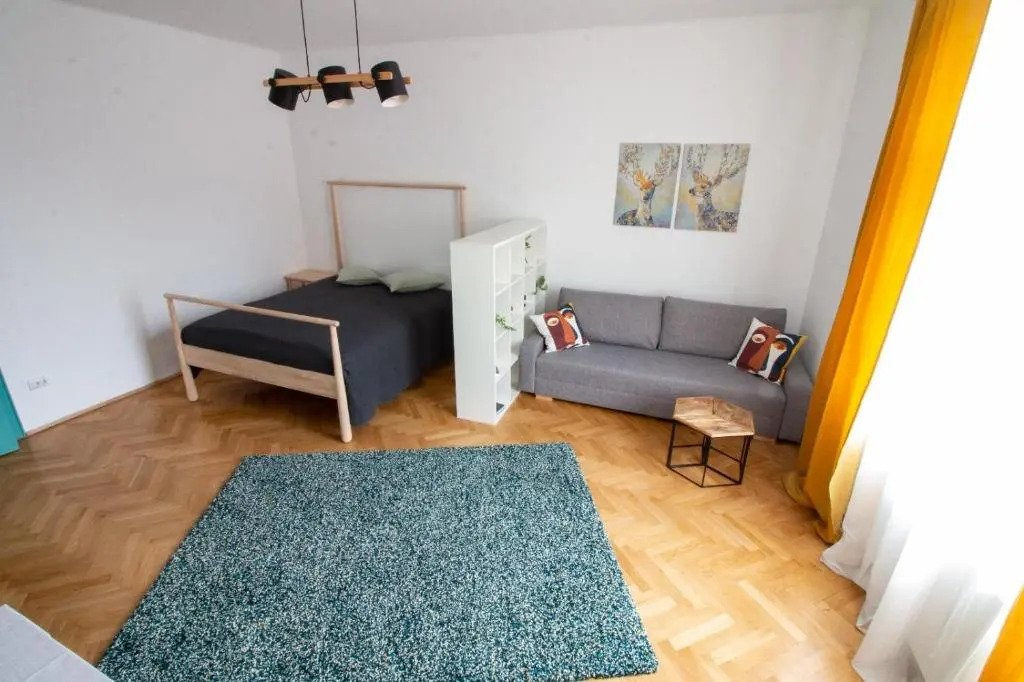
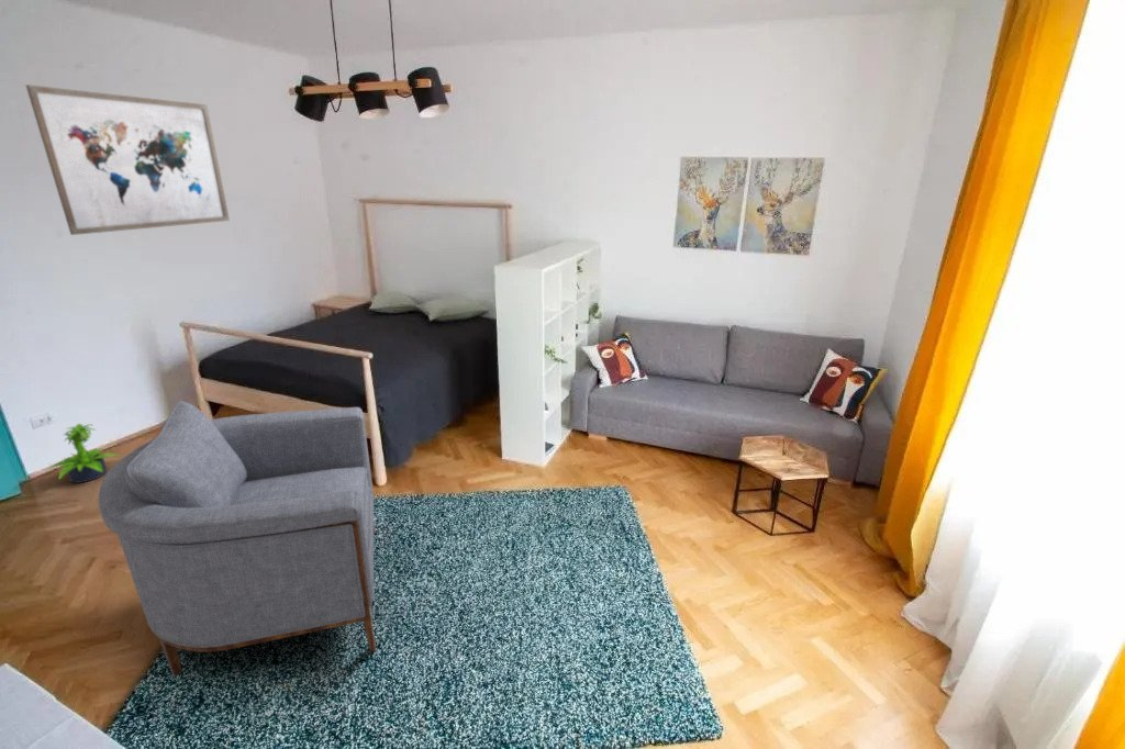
+ armchair (255, 518)
+ potted plant (79, 450)
+ wall art (144, 164)
